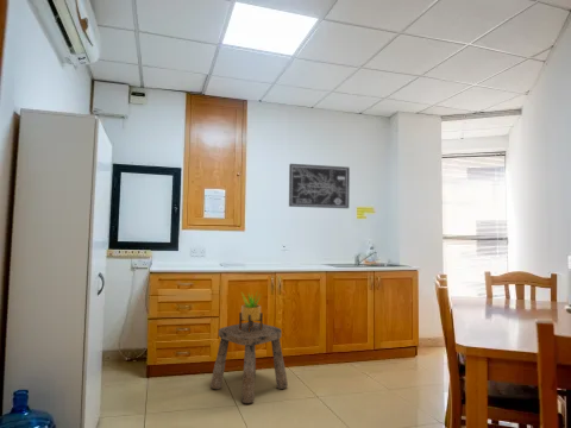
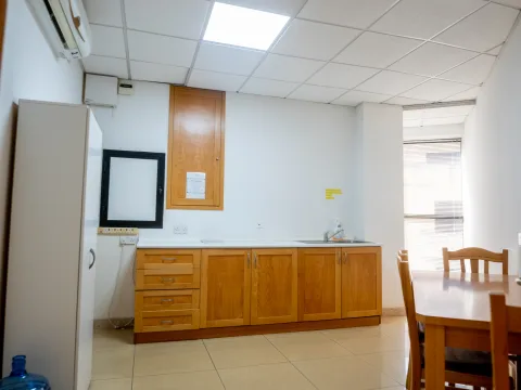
- stool (250, 358)
- wall art (319, 185)
- potted plant (251, 309)
